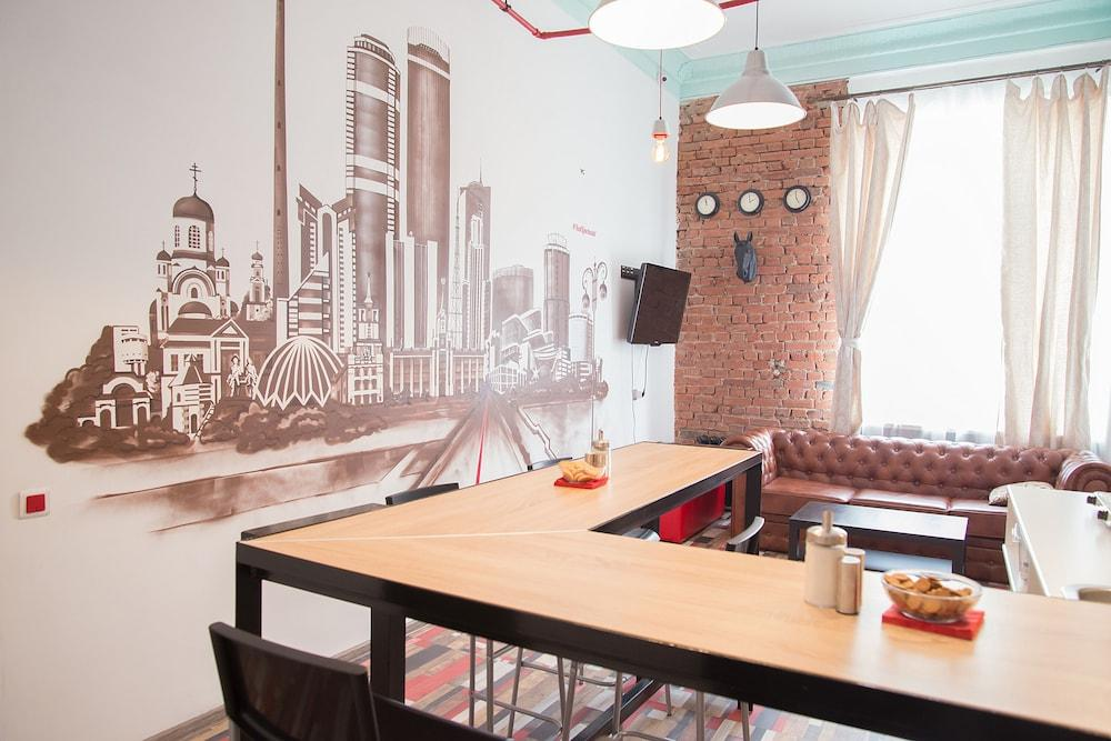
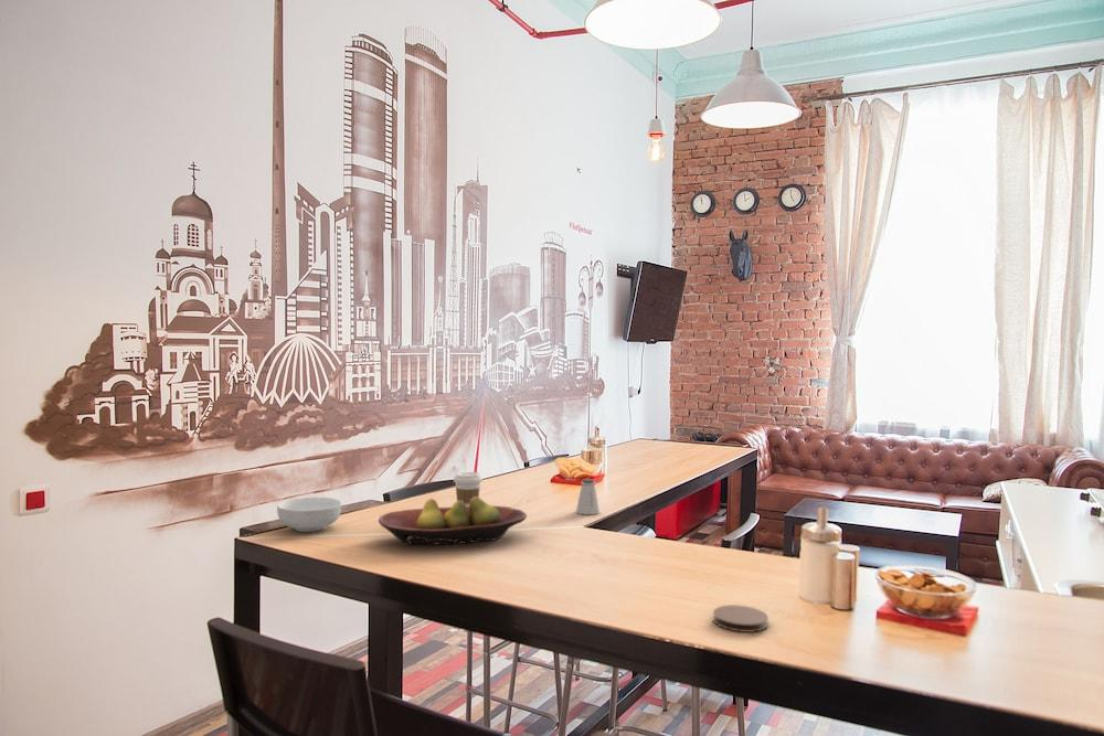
+ coaster (740, 618)
+ fruit bowl (453, 518)
+ cereal bowl (309, 515)
+ coffee cup (467, 492)
+ saltshaker (587, 495)
